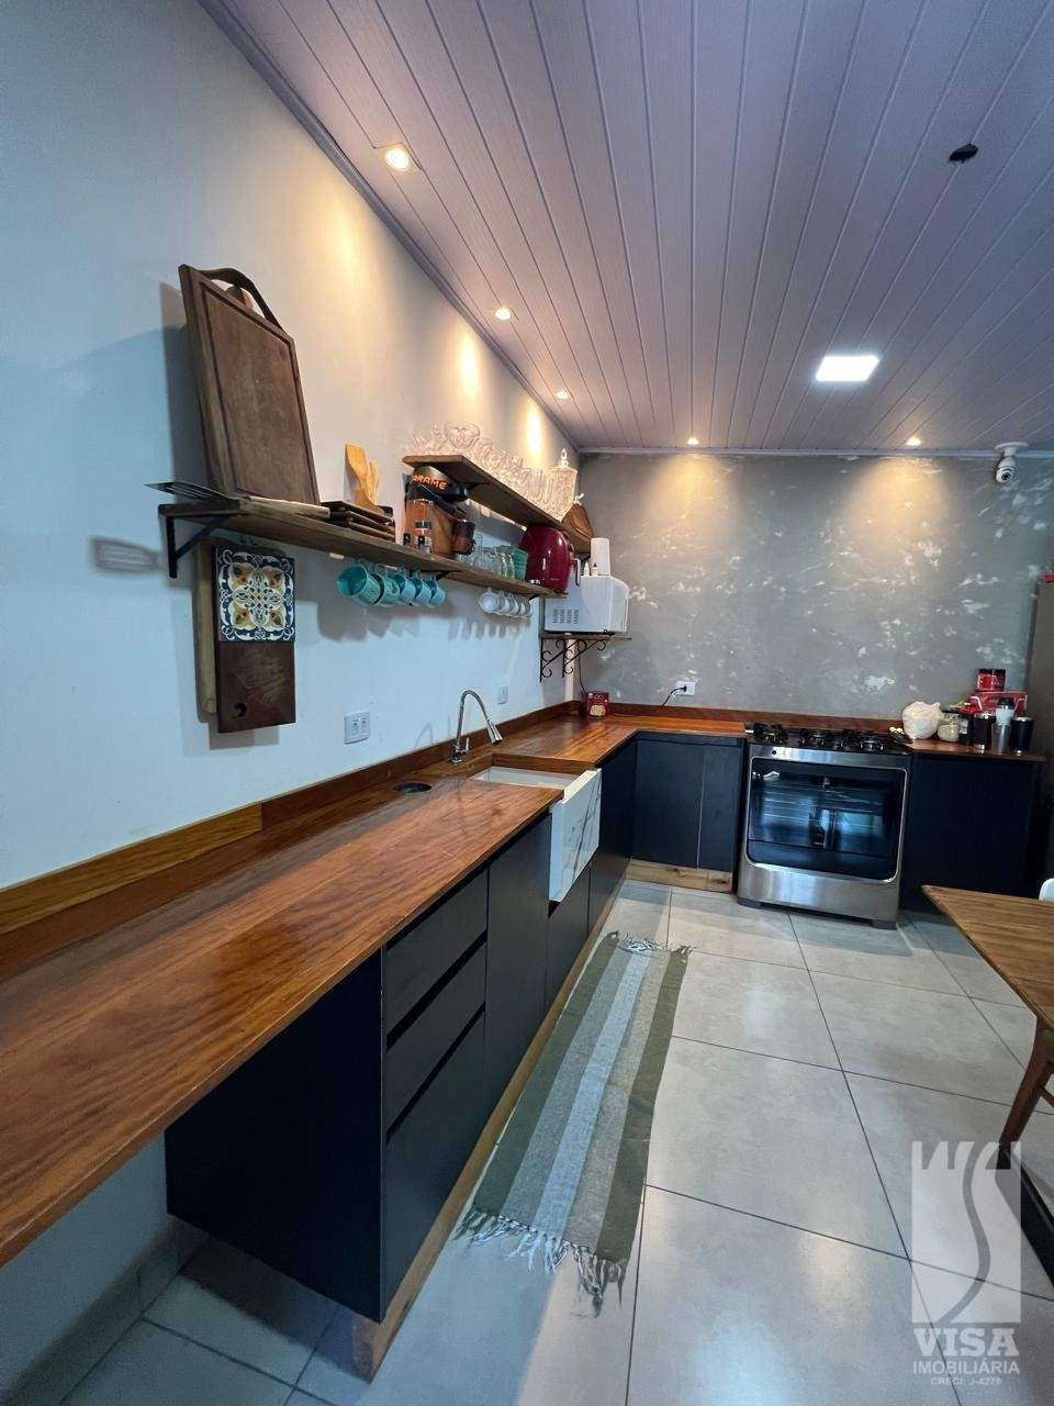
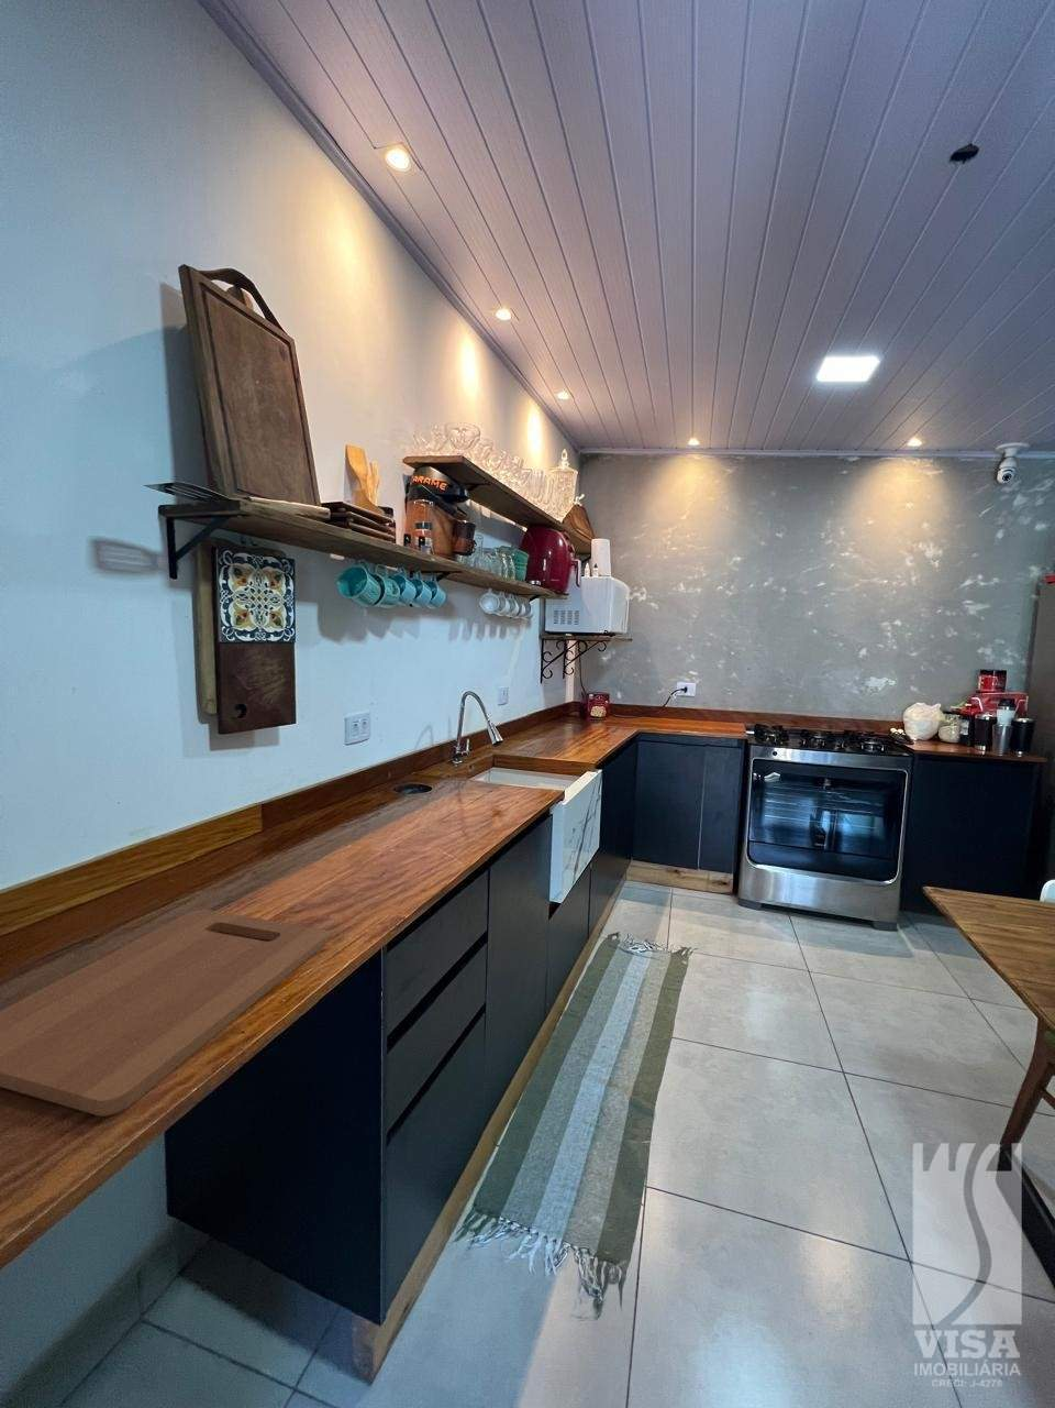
+ cutting board (166, 986)
